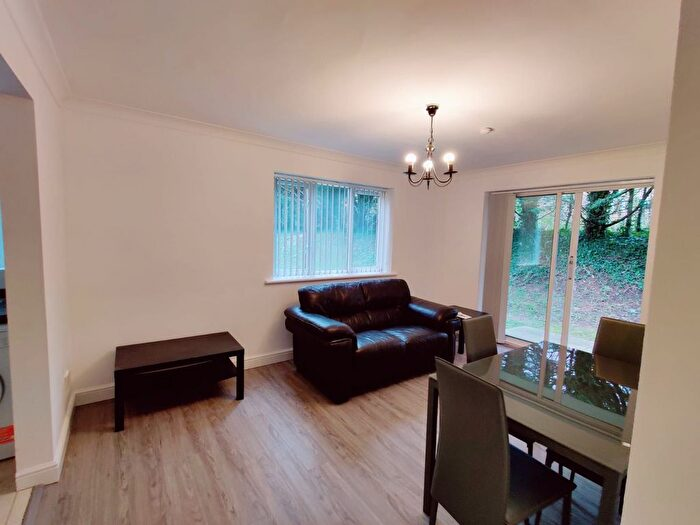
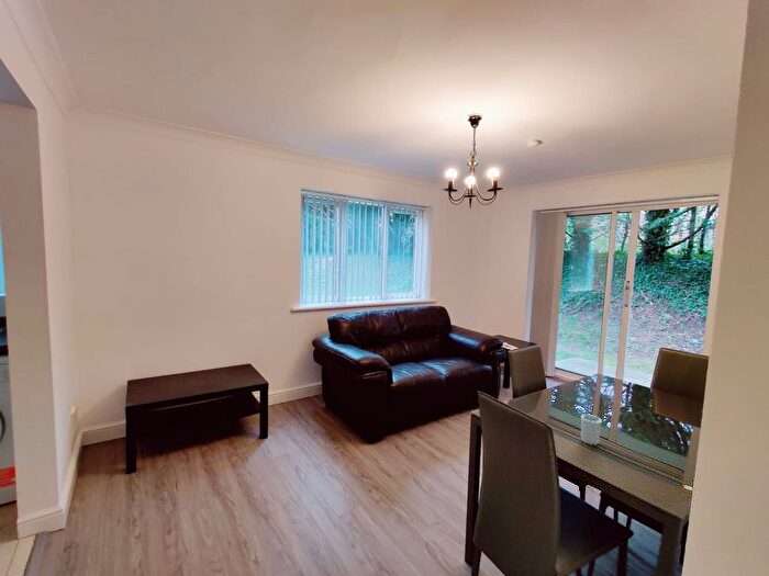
+ cup (590, 427)
